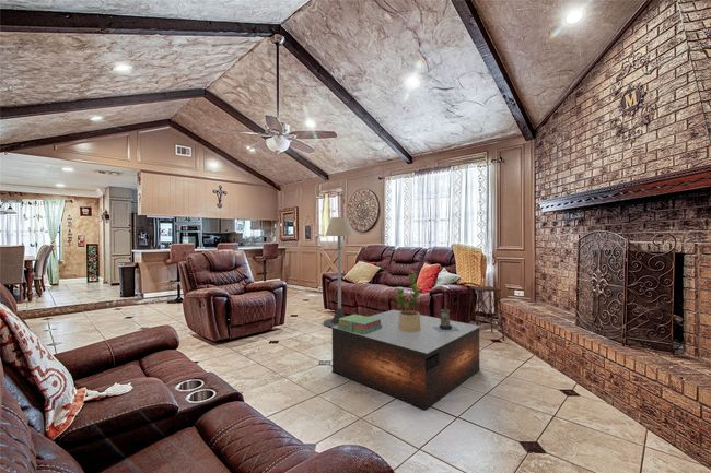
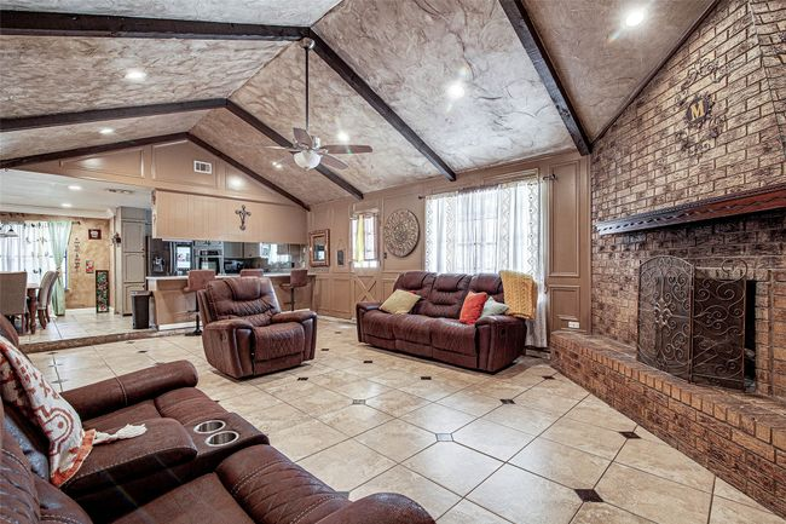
- side table (485, 312)
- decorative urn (445, 319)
- coffee table (406, 348)
- potted plant (405, 301)
- stack of books (359, 323)
- floor lamp (339, 270)
